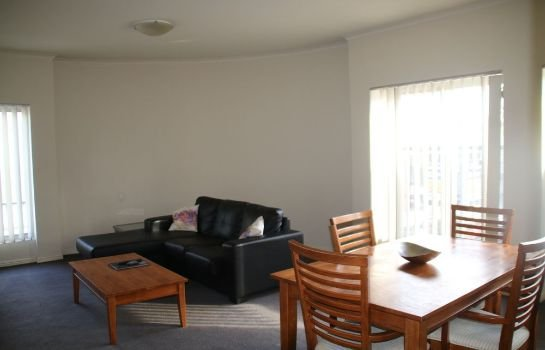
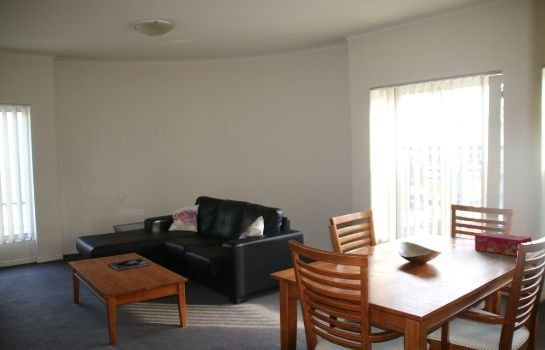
+ tissue box (502, 243)
